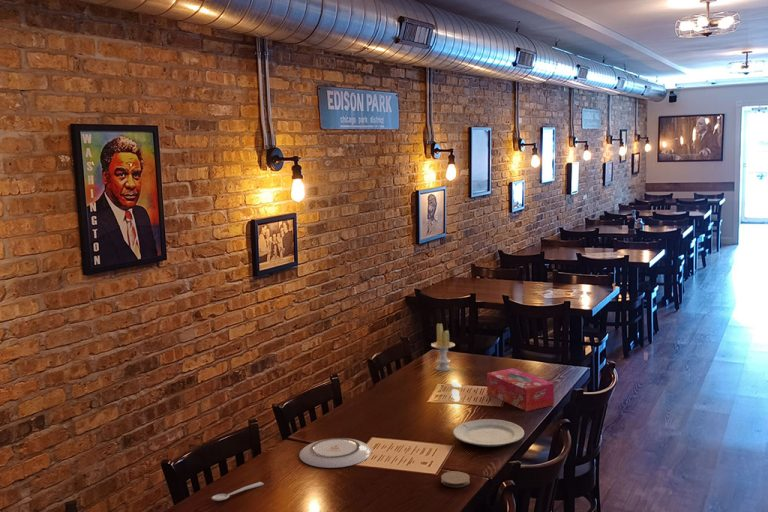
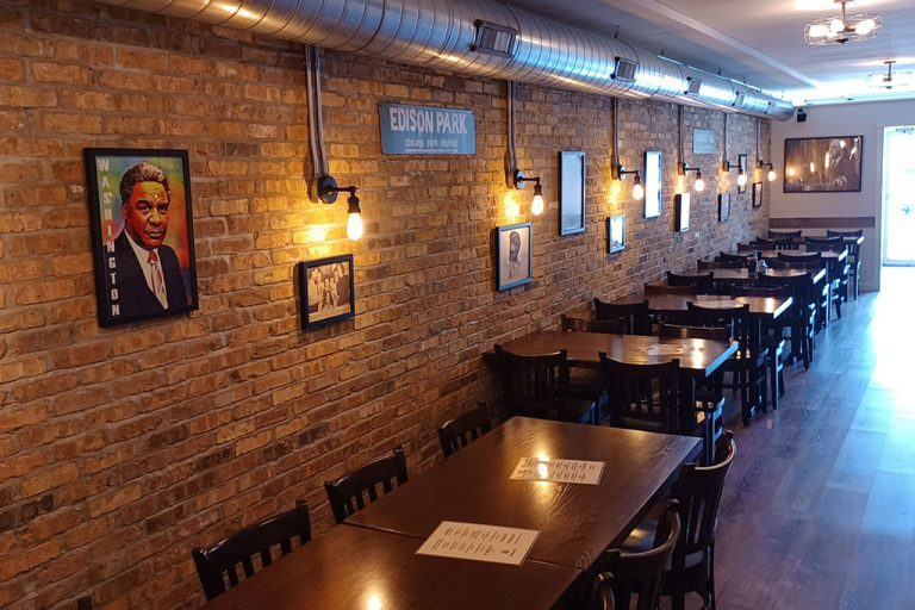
- chinaware (488, 434)
- spoon (237, 490)
- plate (335, 450)
- candle (443, 346)
- coaster (455, 479)
- tissue box (519, 388)
